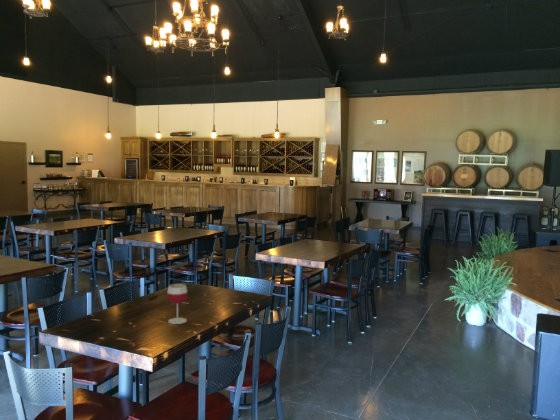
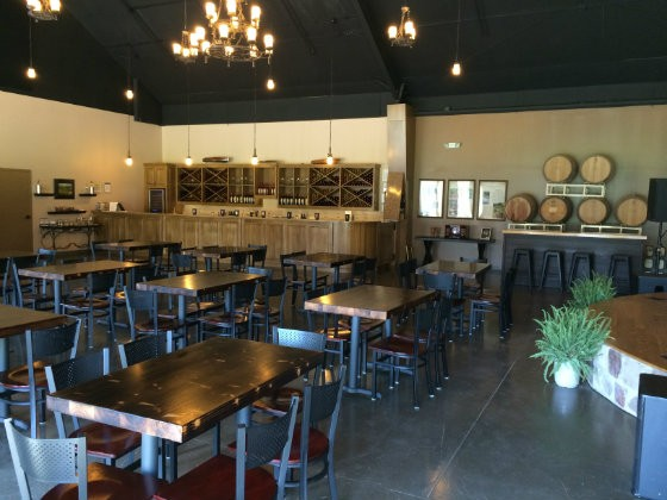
- wineglass (177, 303)
